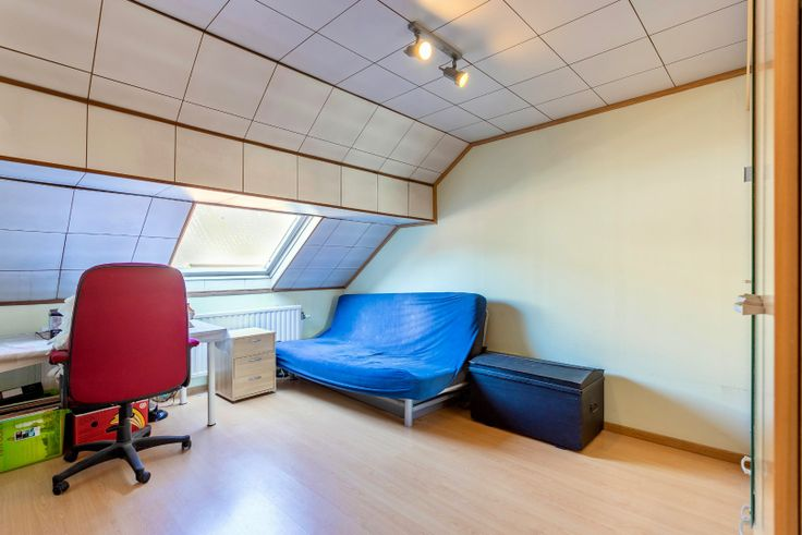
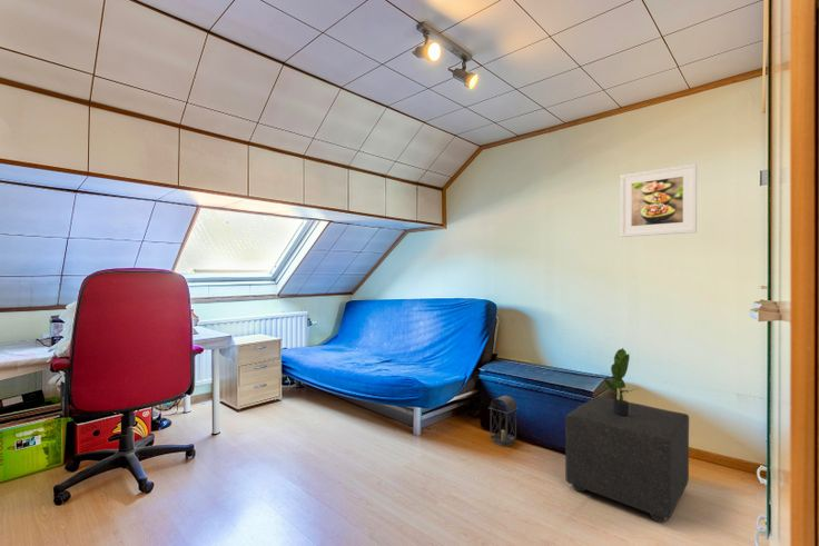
+ potted plant (619, 380)
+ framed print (655, 201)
+ ottoman (626, 450)
+ lantern (503, 409)
